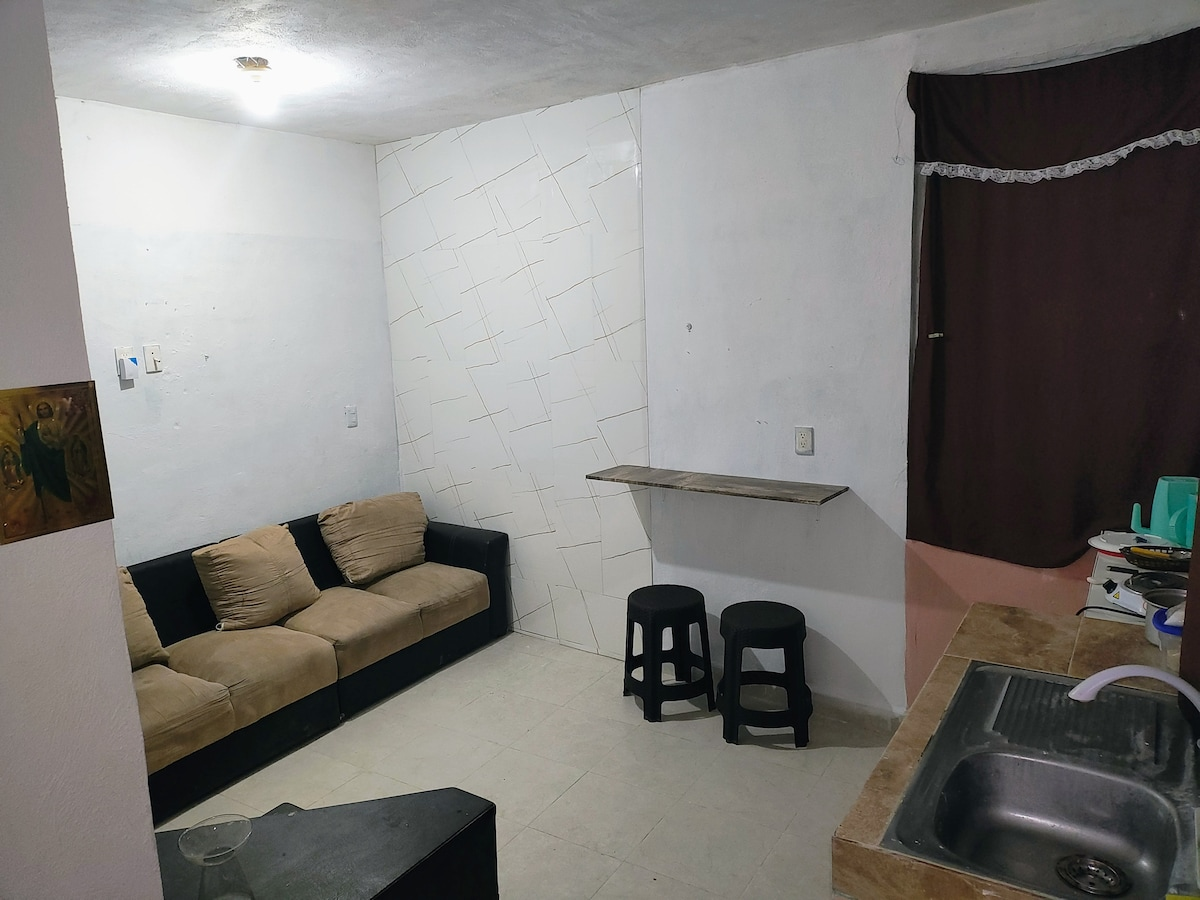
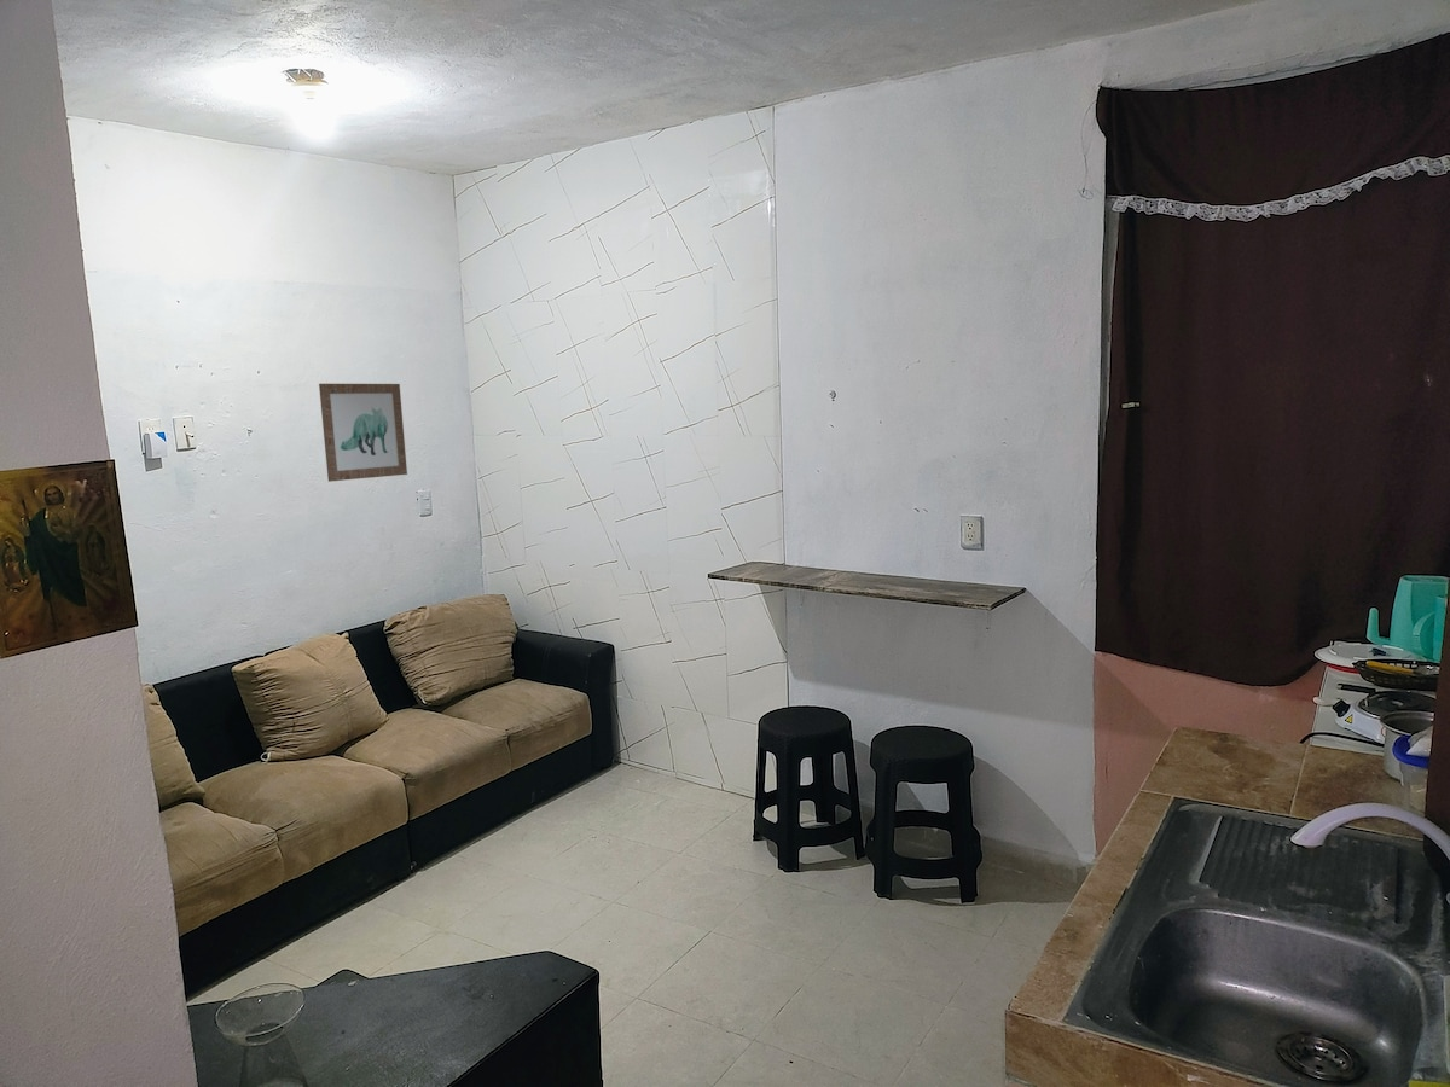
+ wall art (365, 430)
